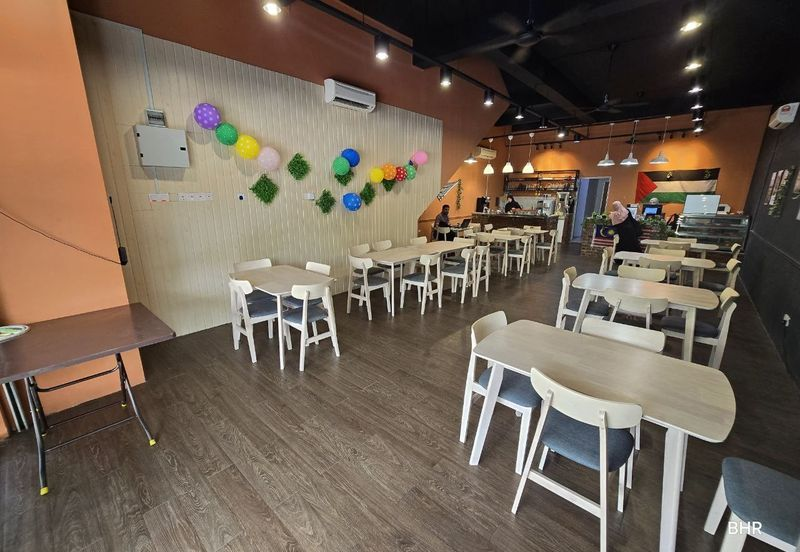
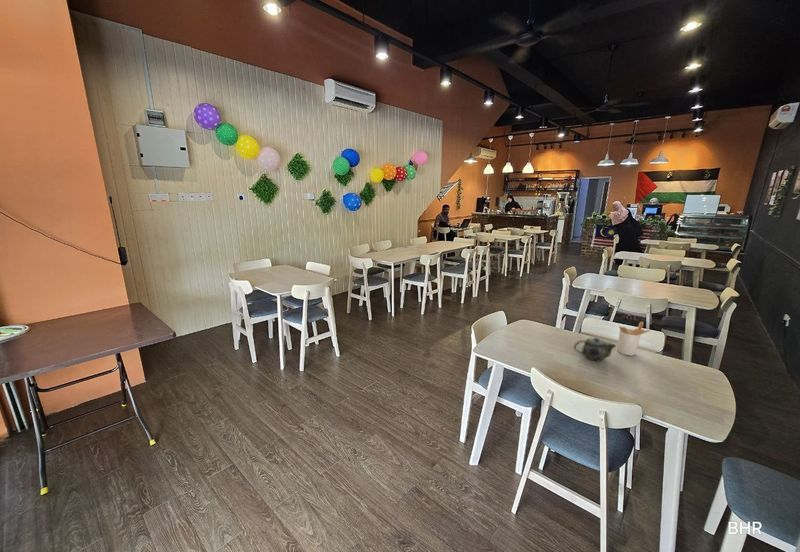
+ utensil holder (632, 338)
+ chinaware (594, 347)
